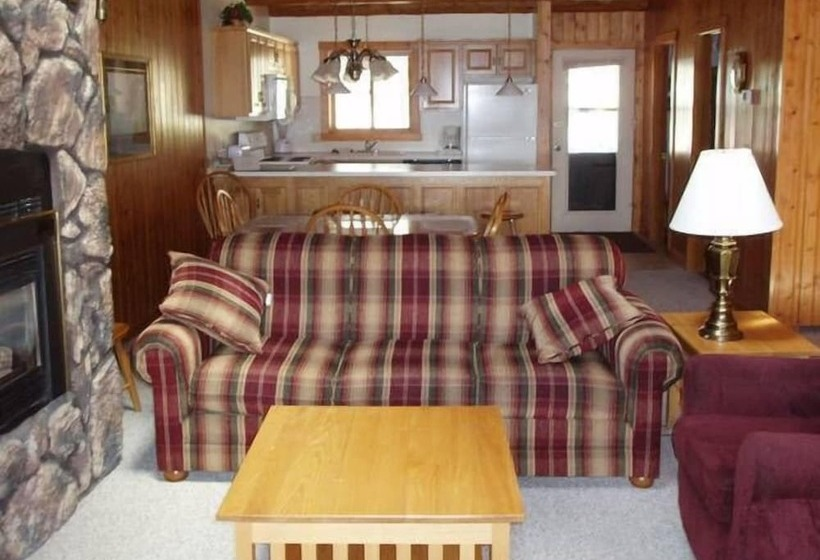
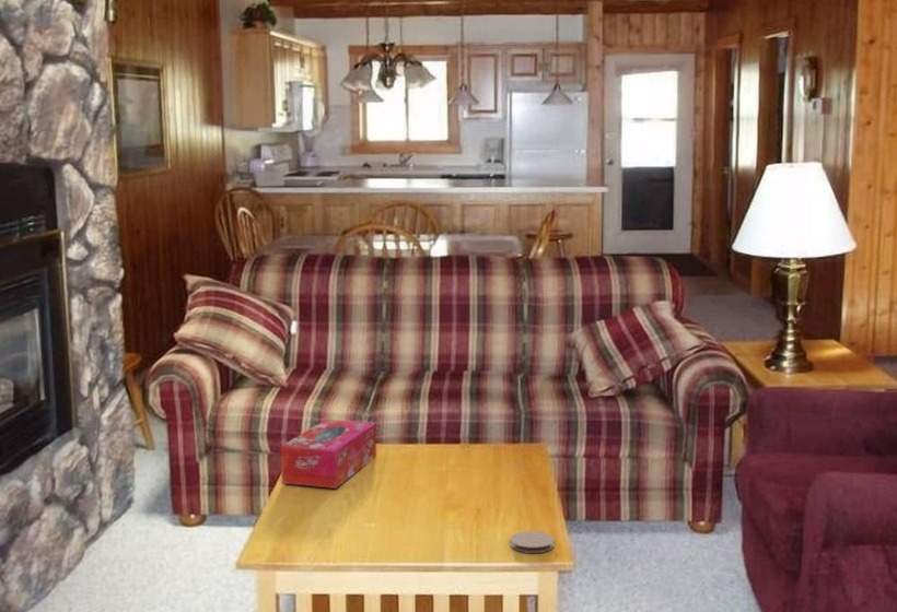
+ tissue box (330, 451)
+ coaster (532, 541)
